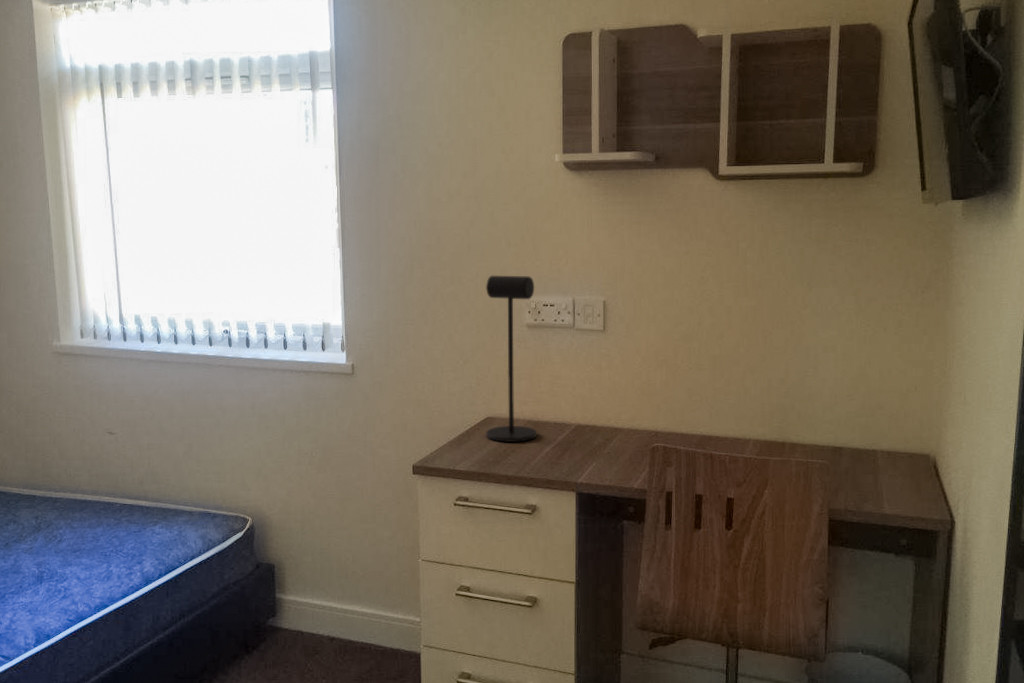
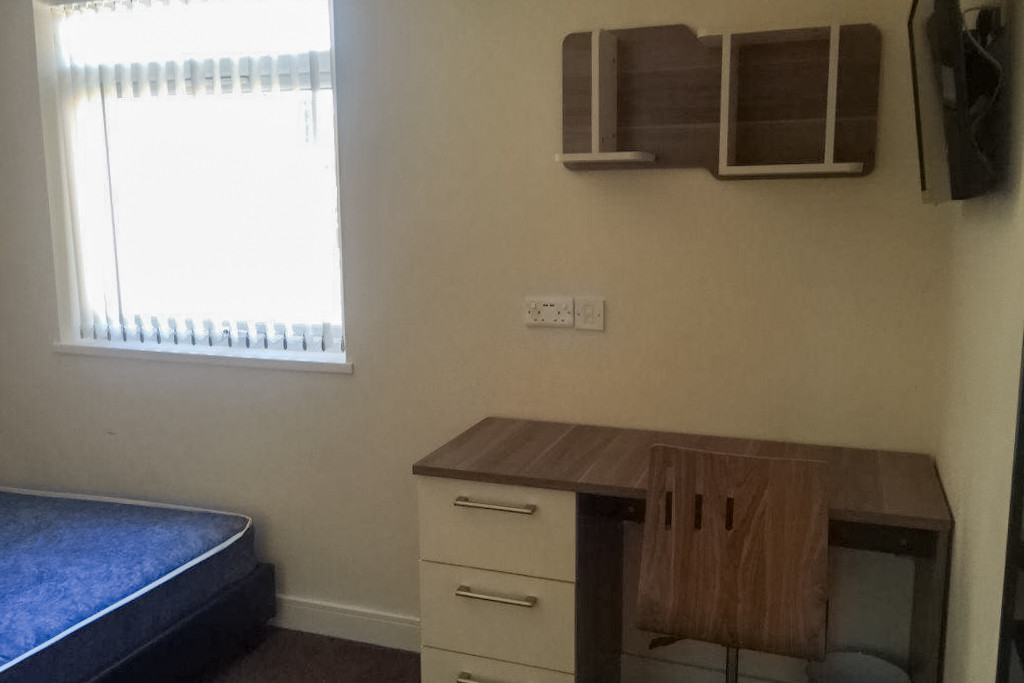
- desk lamp (510, 356)
